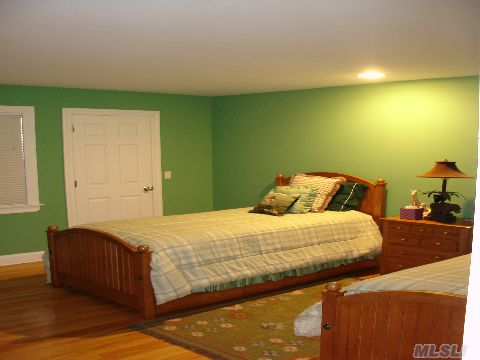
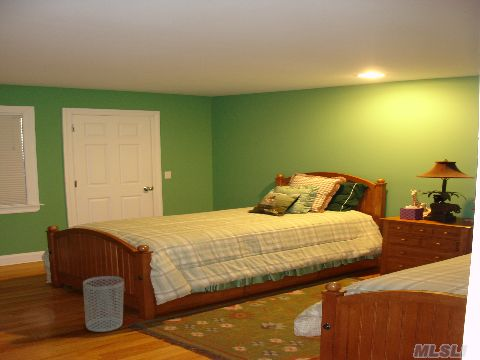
+ waste bin (103, 303)
